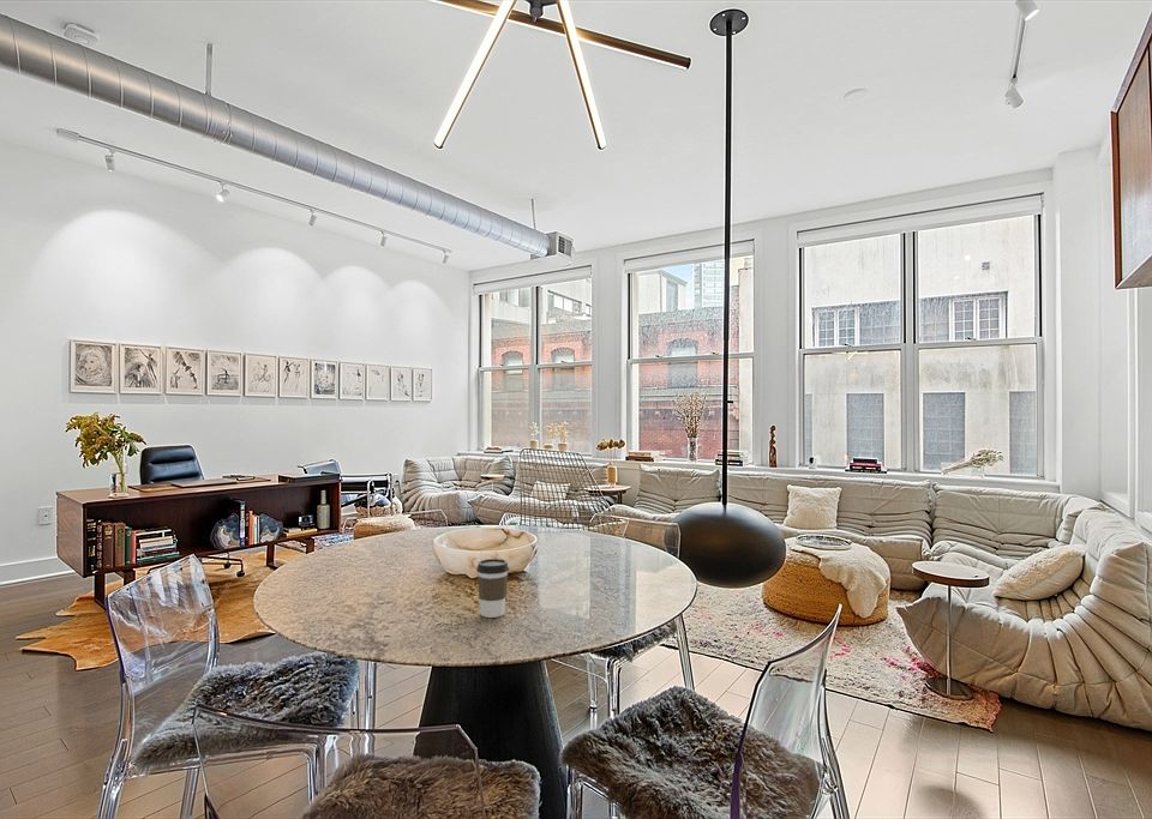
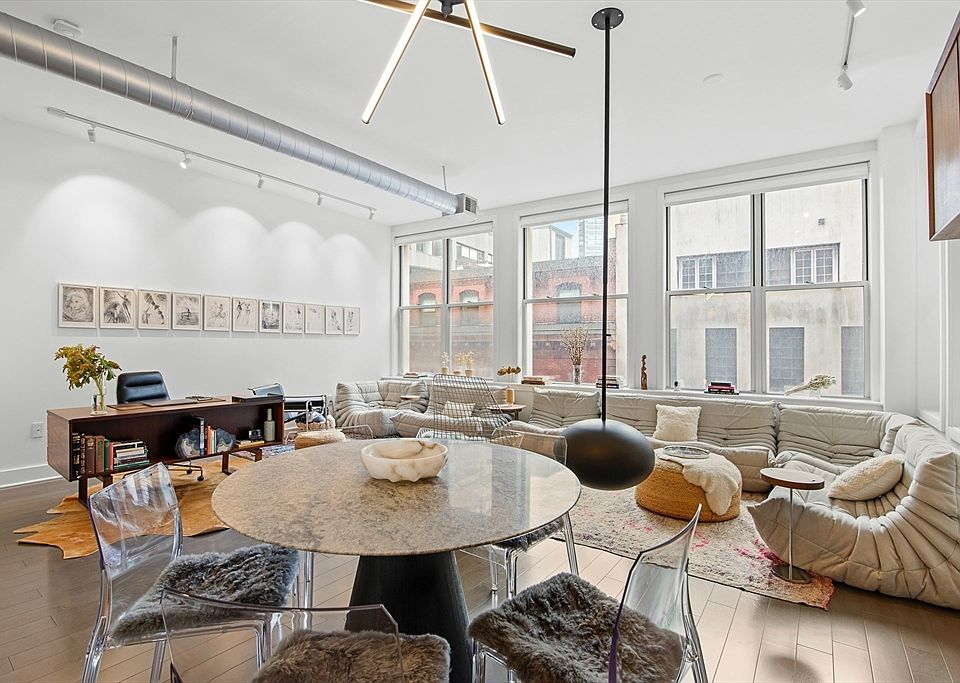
- coffee cup (492, 588)
